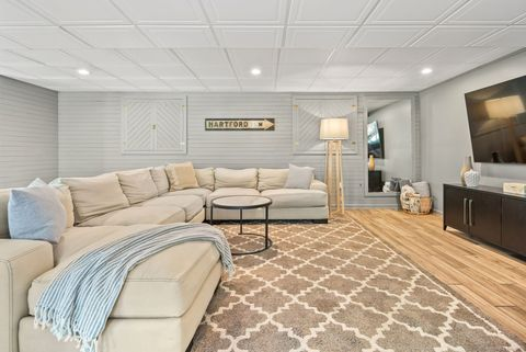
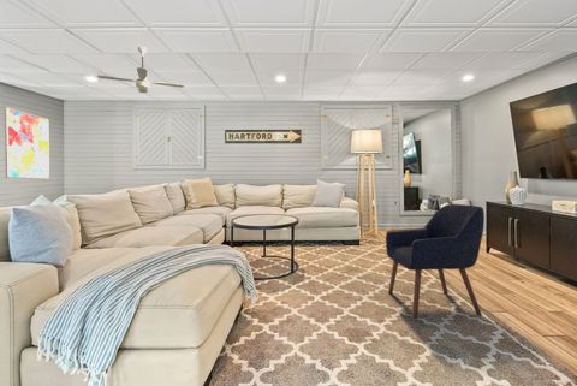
+ wall art (29, 146)
+ ceiling fan (142, 67)
+ chair (433, 255)
